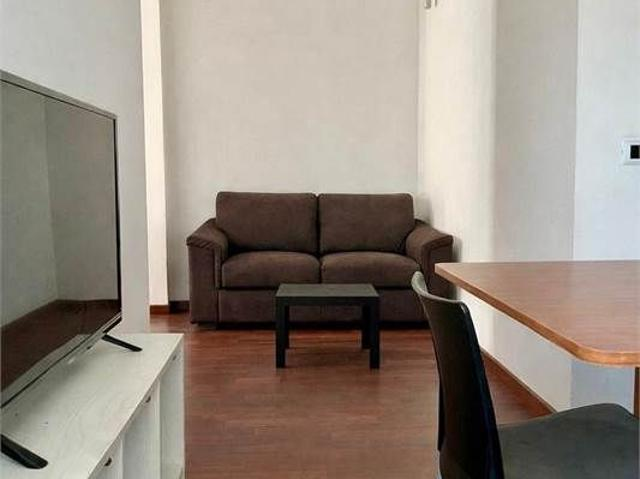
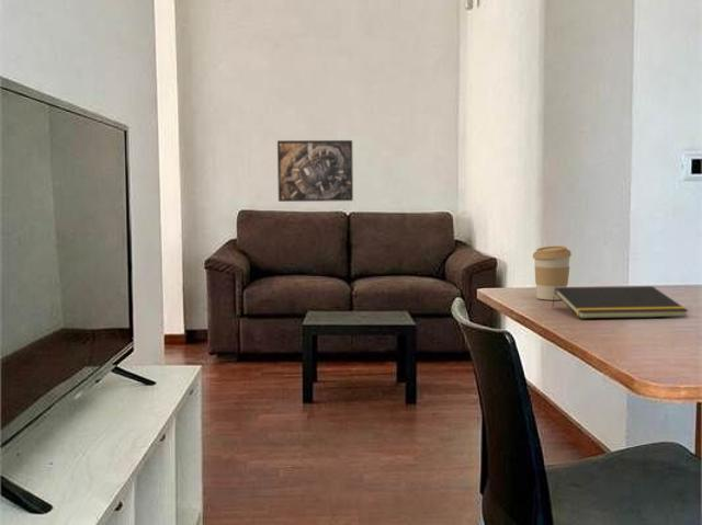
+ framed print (315, 171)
+ notepad (618, 301)
+ coffee cup (551, 272)
